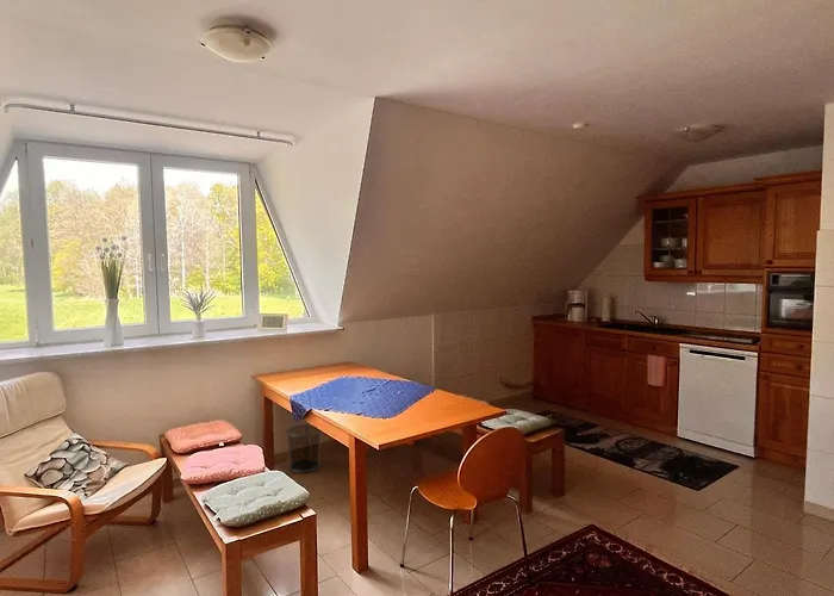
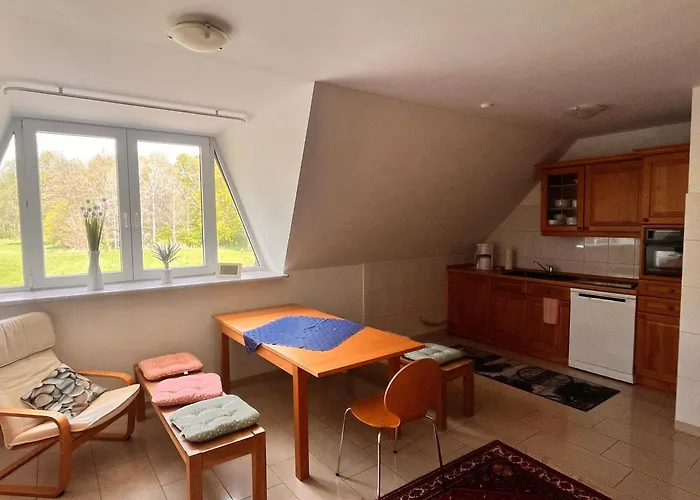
- waste bin (304, 448)
